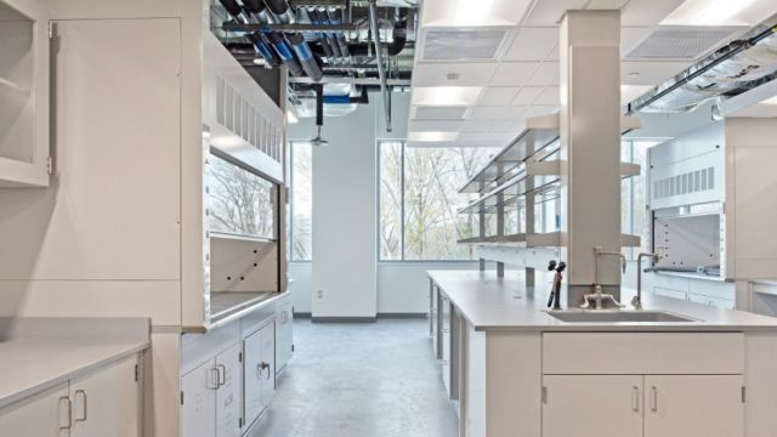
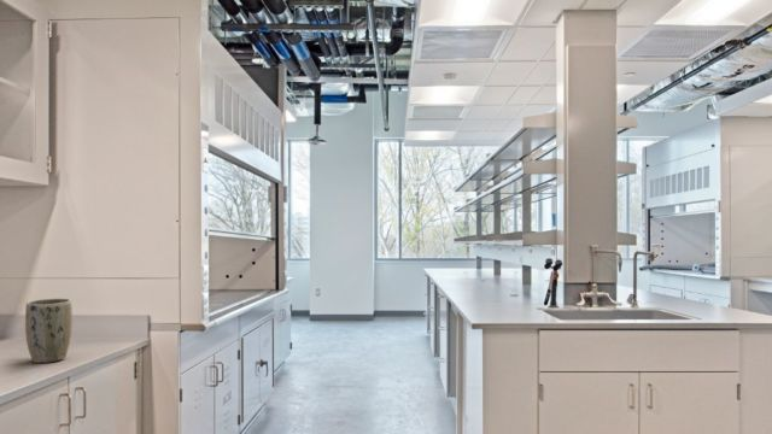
+ plant pot (48, 329)
